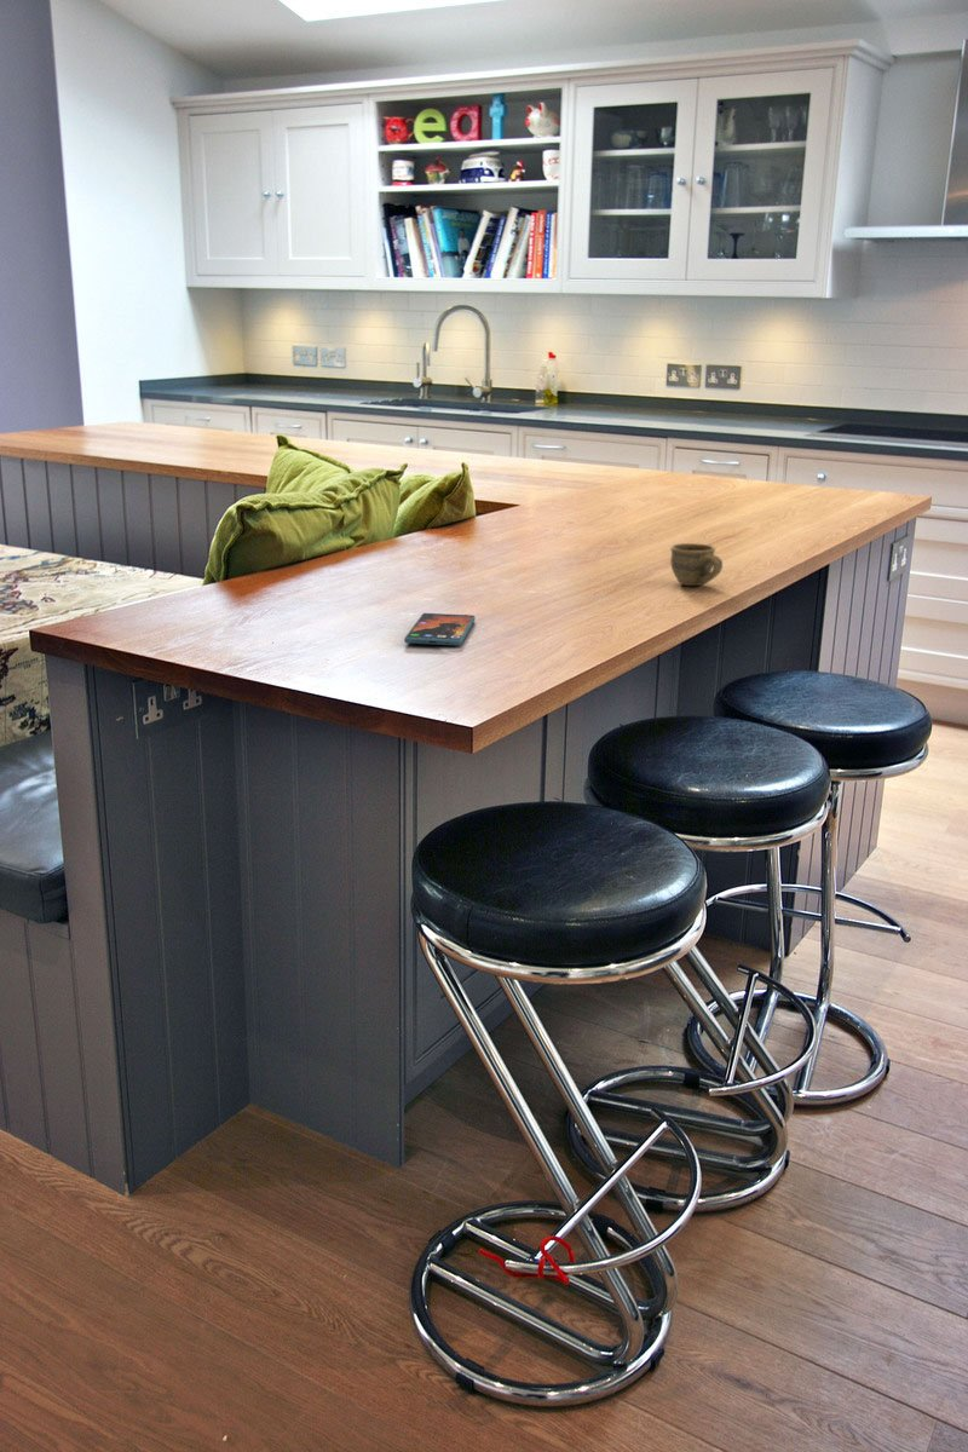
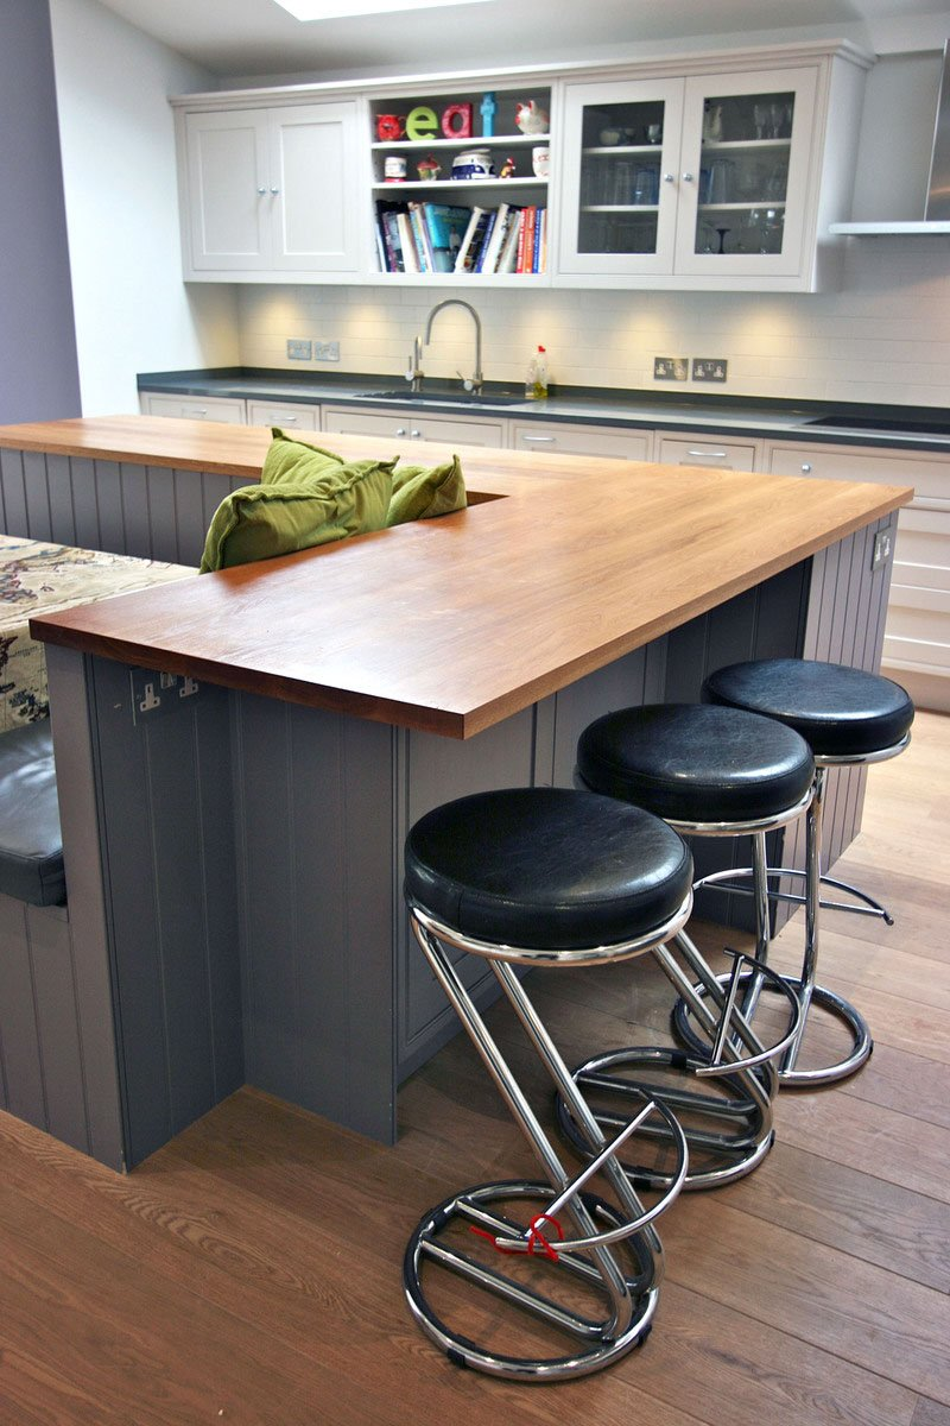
- smartphone (440, 628)
- cup (696, 566)
